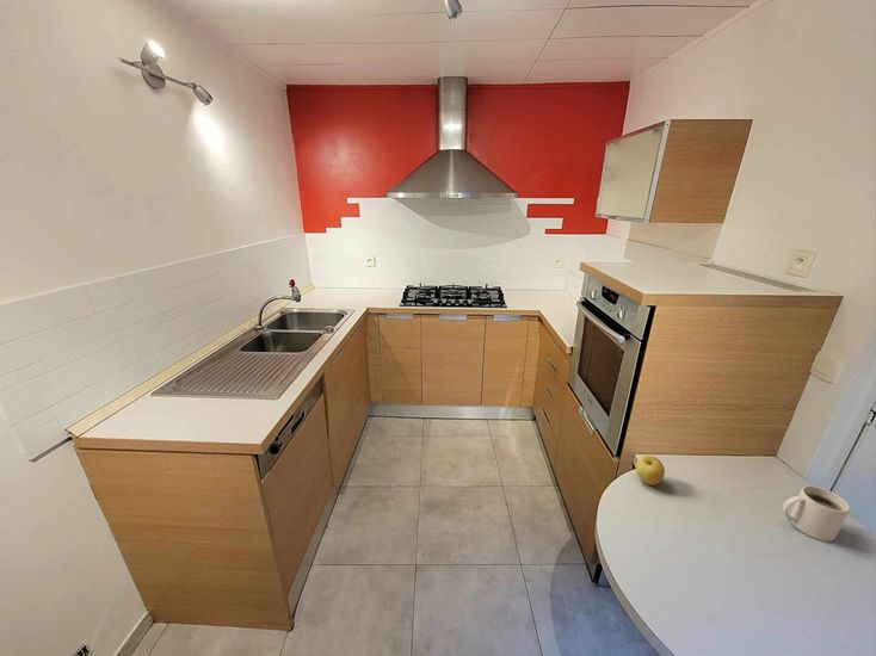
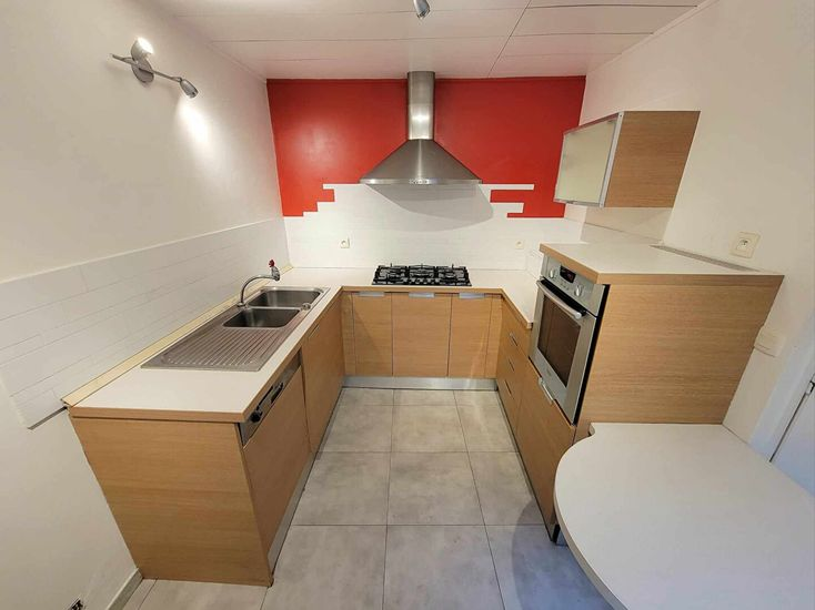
- mug (813, 510)
- apple (649, 470)
